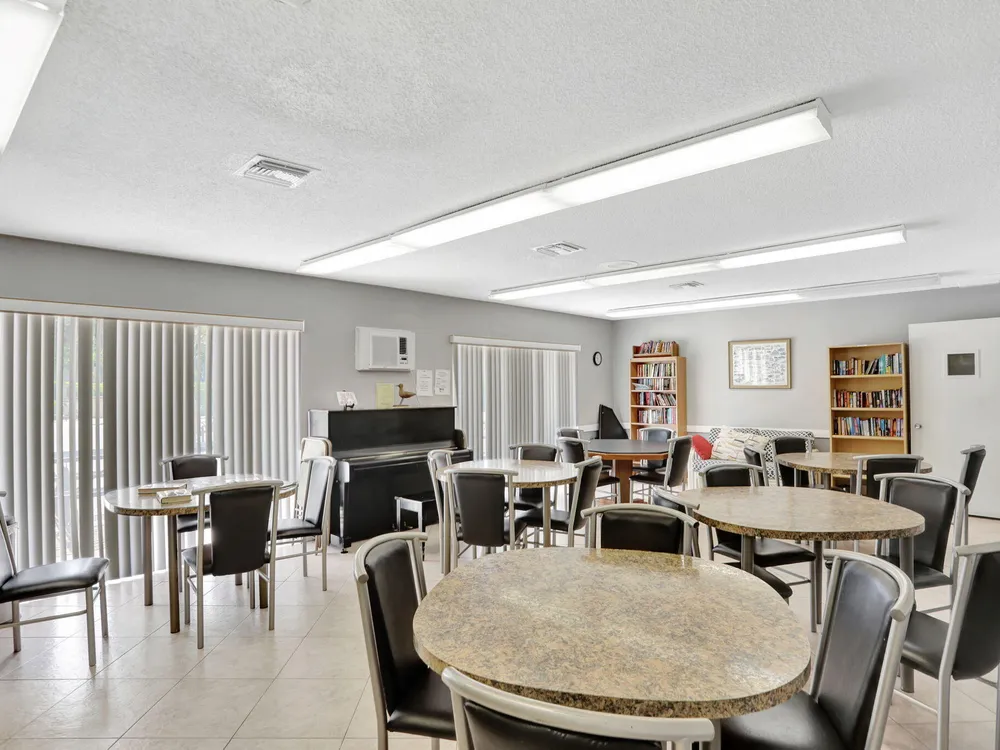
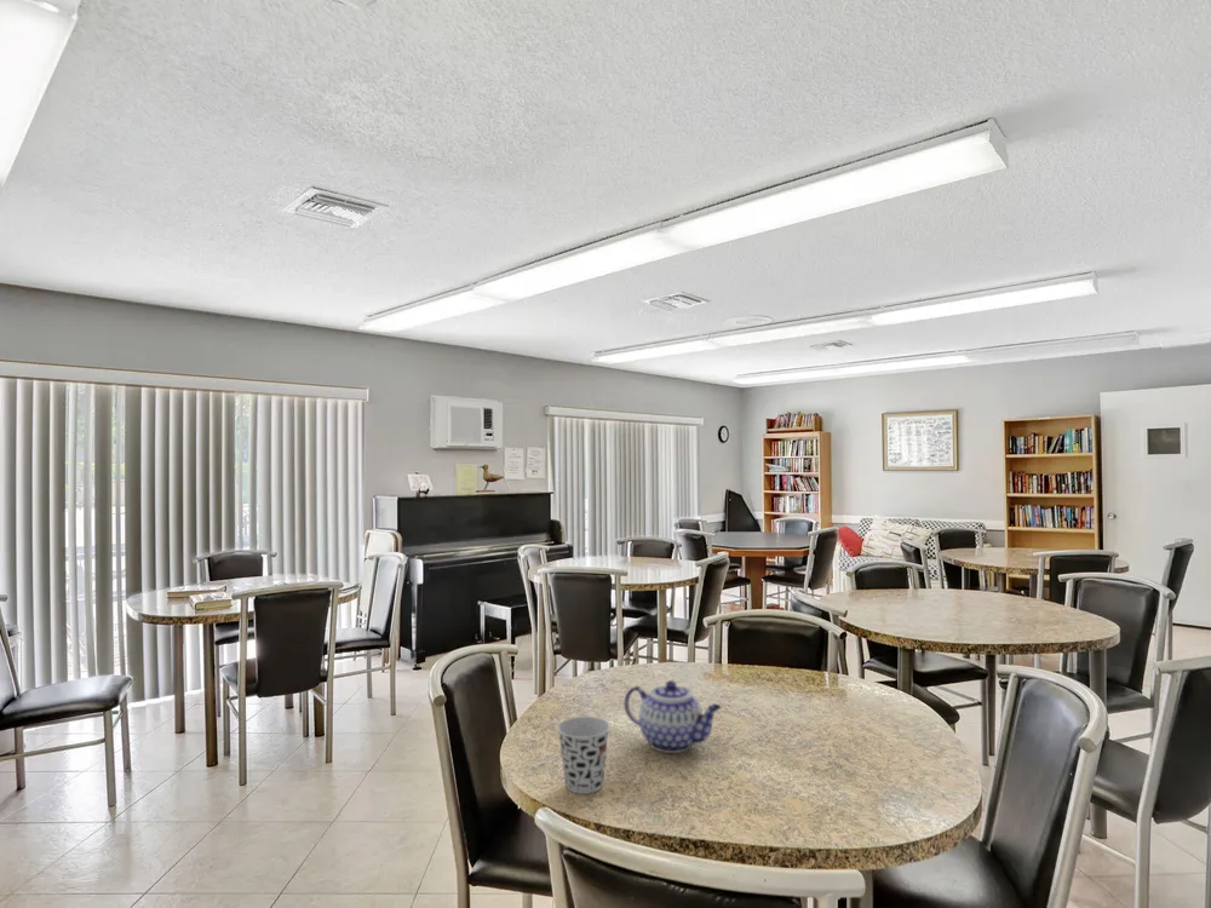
+ cup (584, 755)
+ teapot (671, 712)
